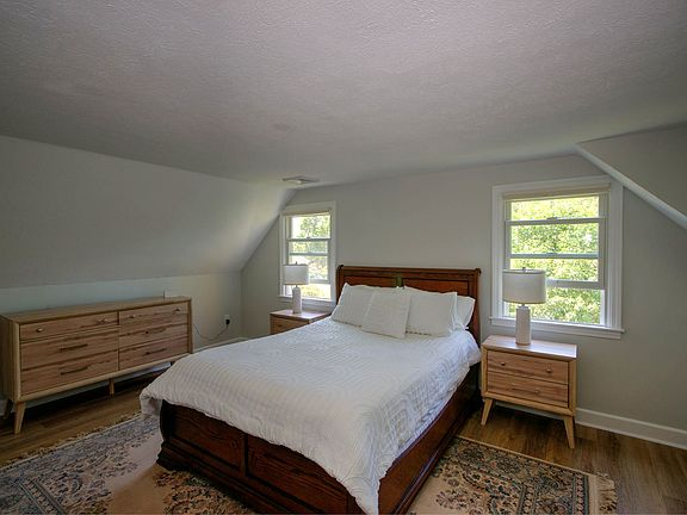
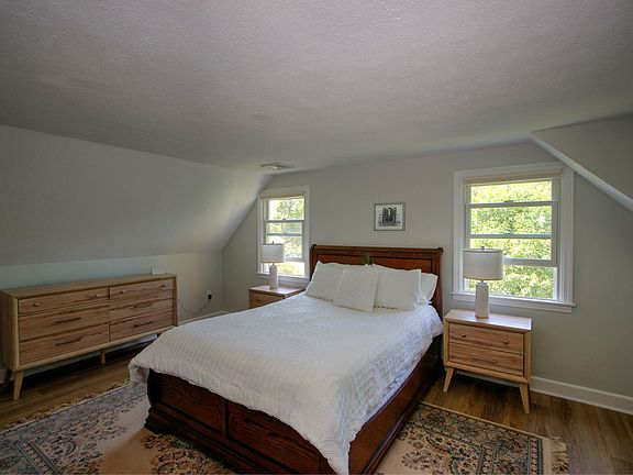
+ wall art (389, 217)
